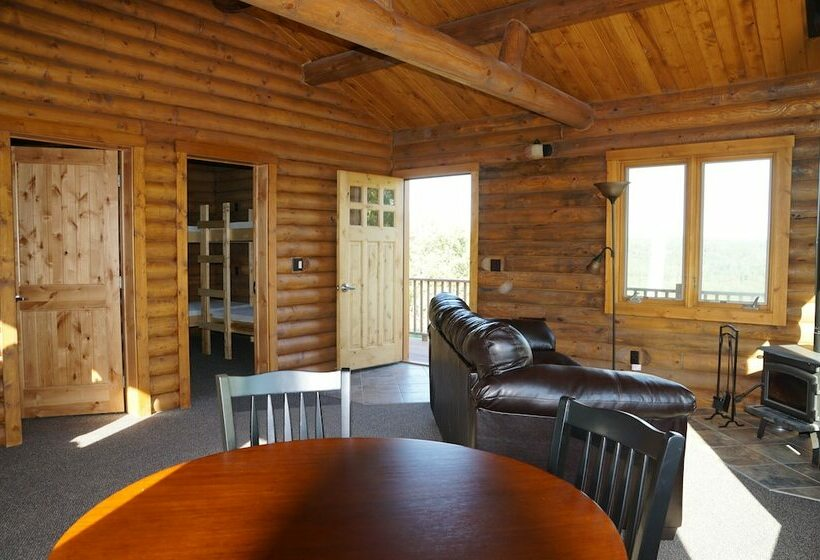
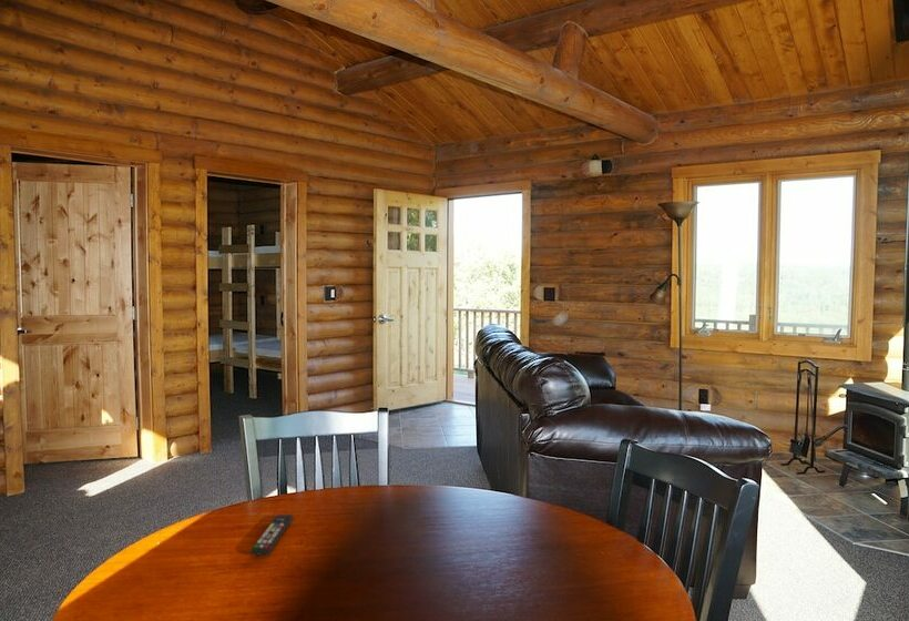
+ remote control (273, 533)
